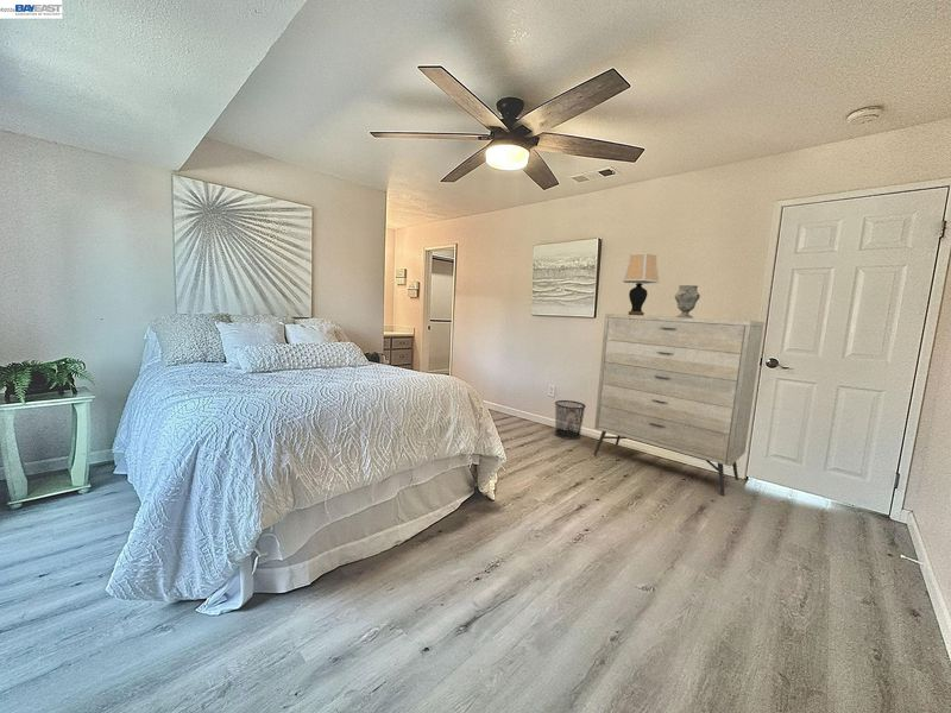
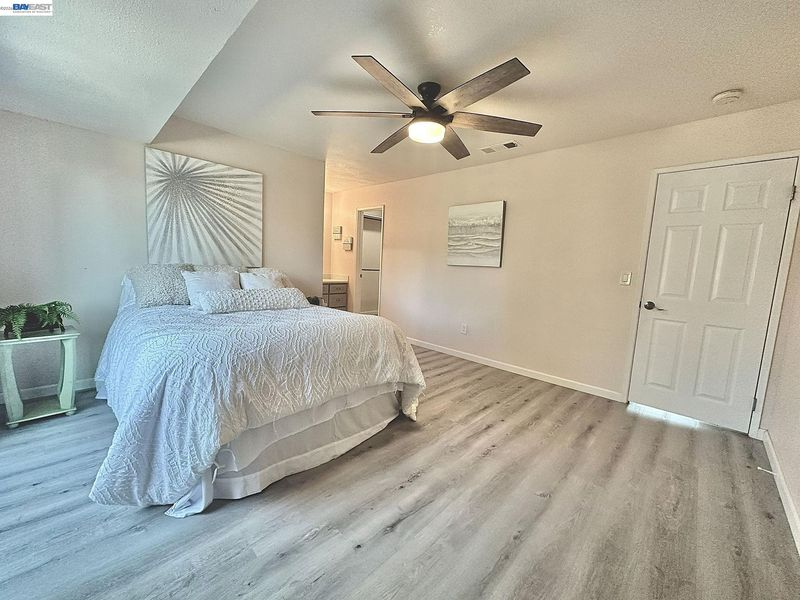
- decorative vase (686, 301)
- table lamp (640, 284)
- dresser (670, 393)
- waste bin (569, 419)
